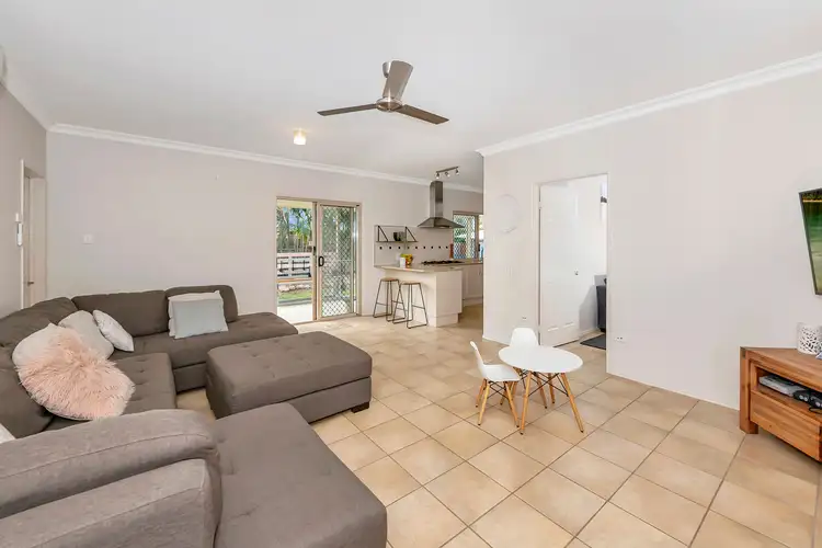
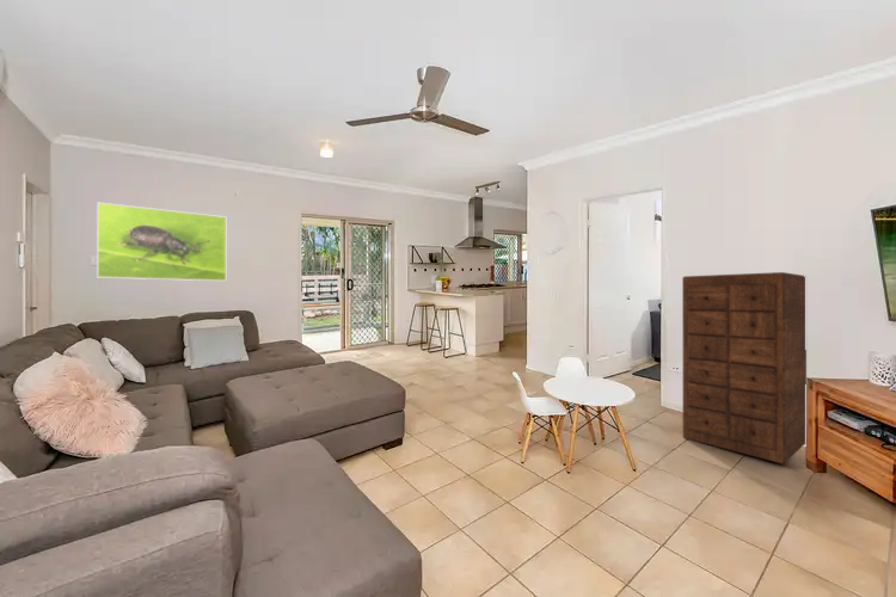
+ dresser (742, 358)
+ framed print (166, 245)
